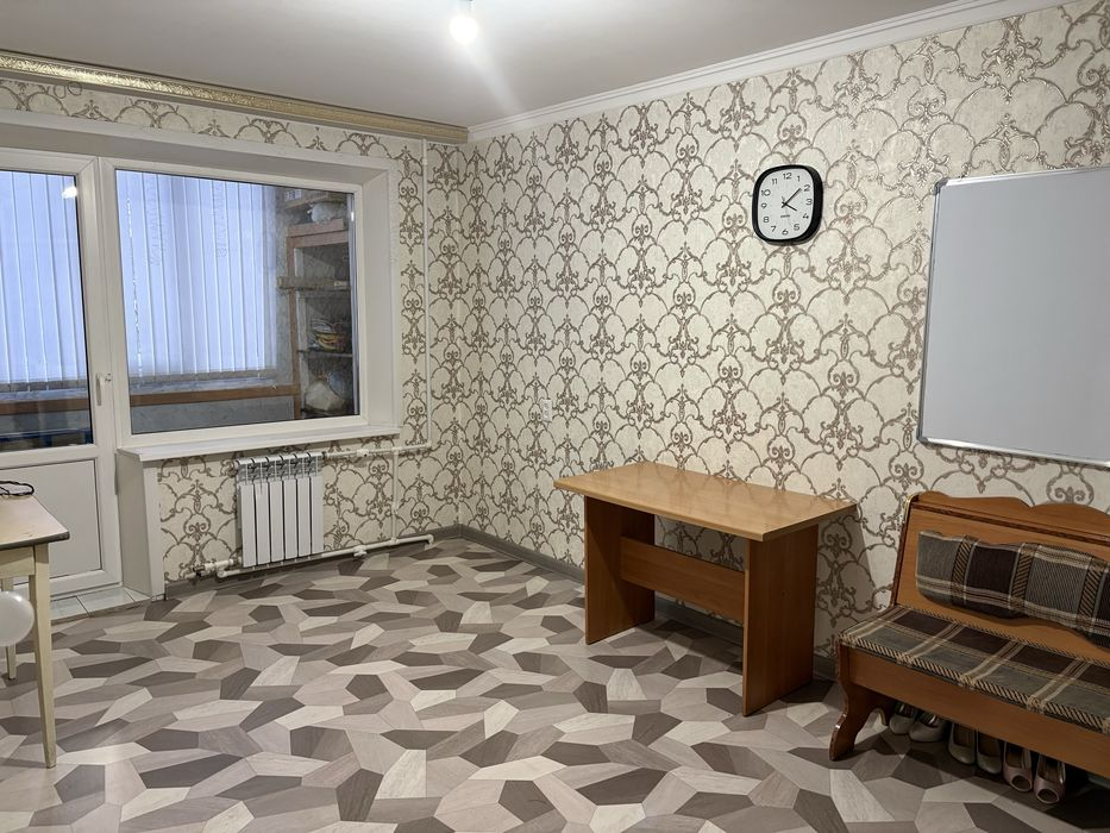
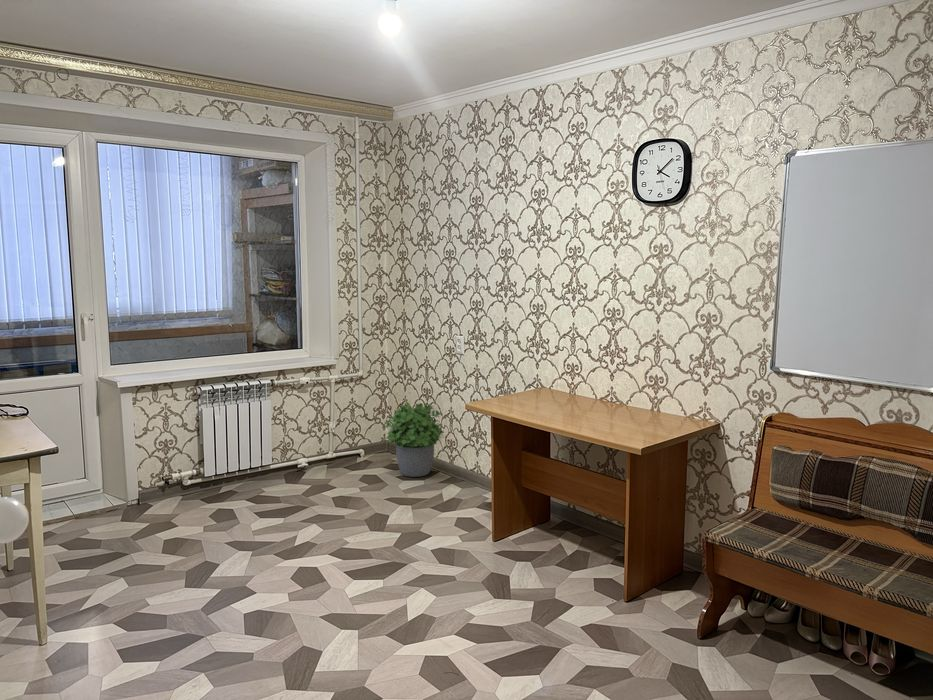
+ potted plant (414, 437)
